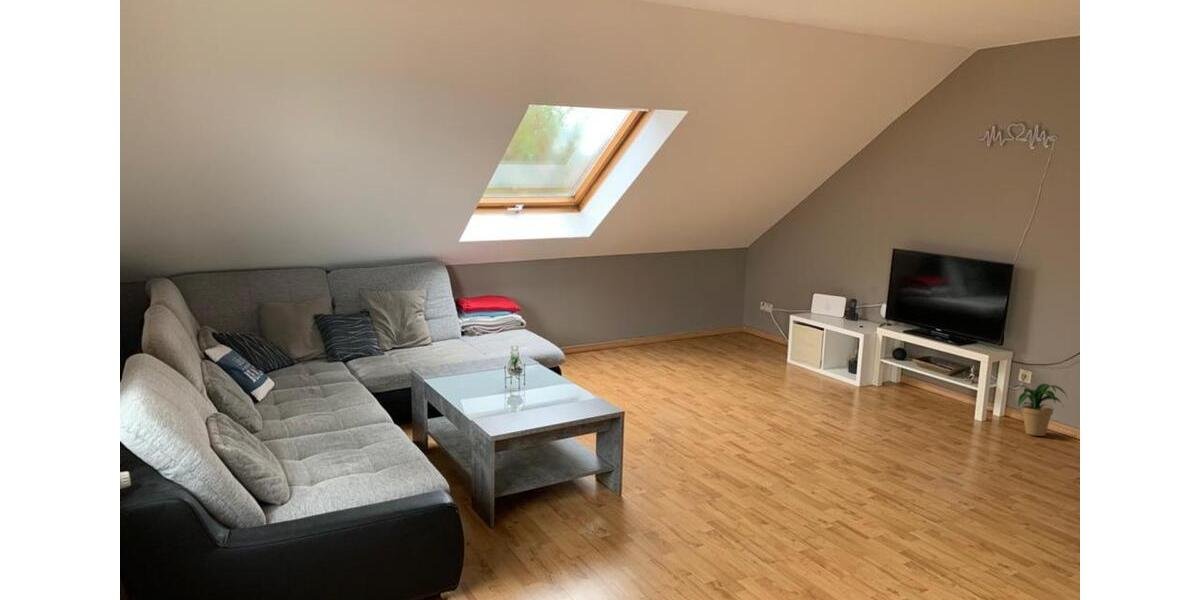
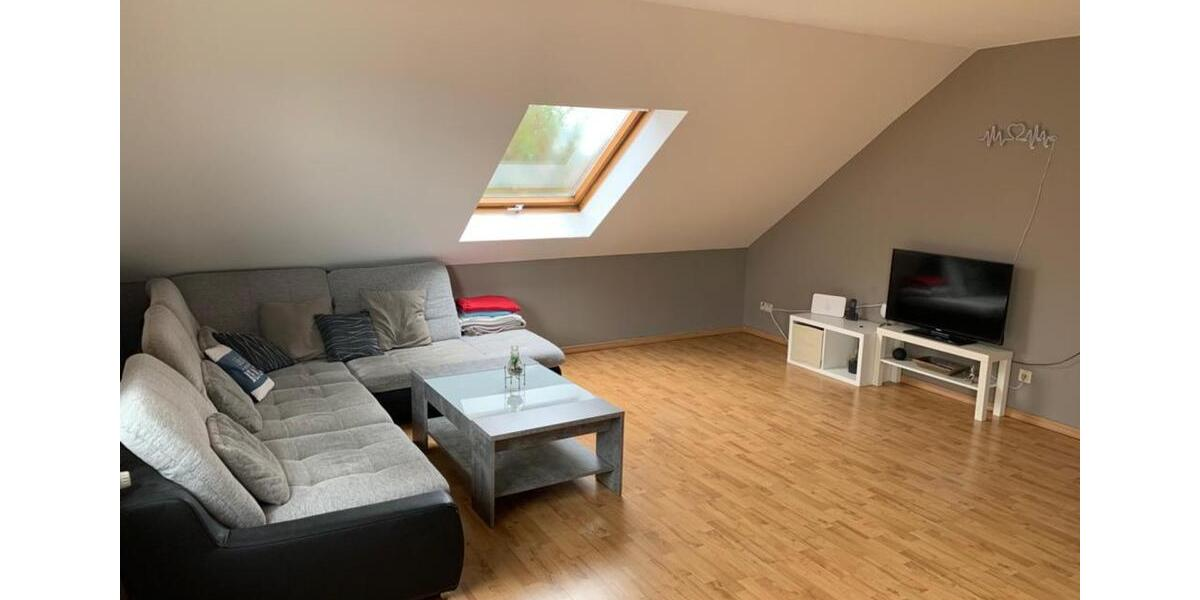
- potted plant (1037, 409)
